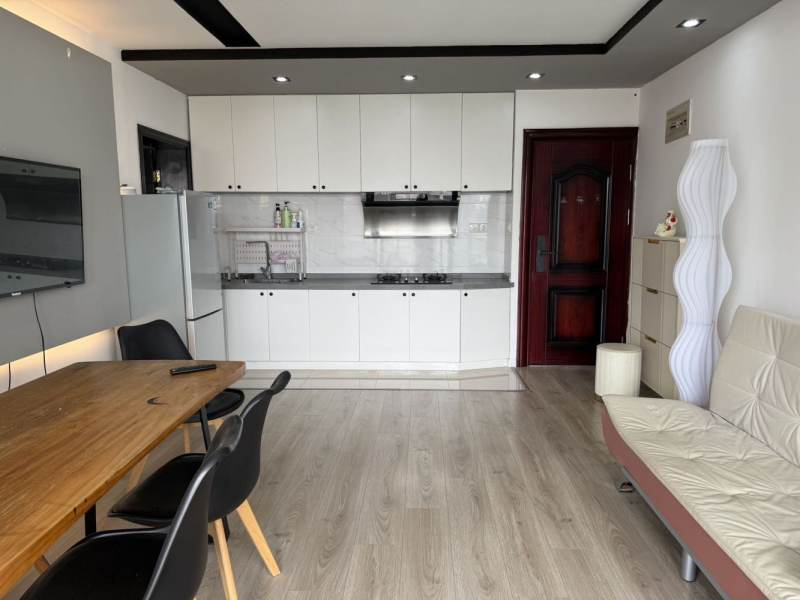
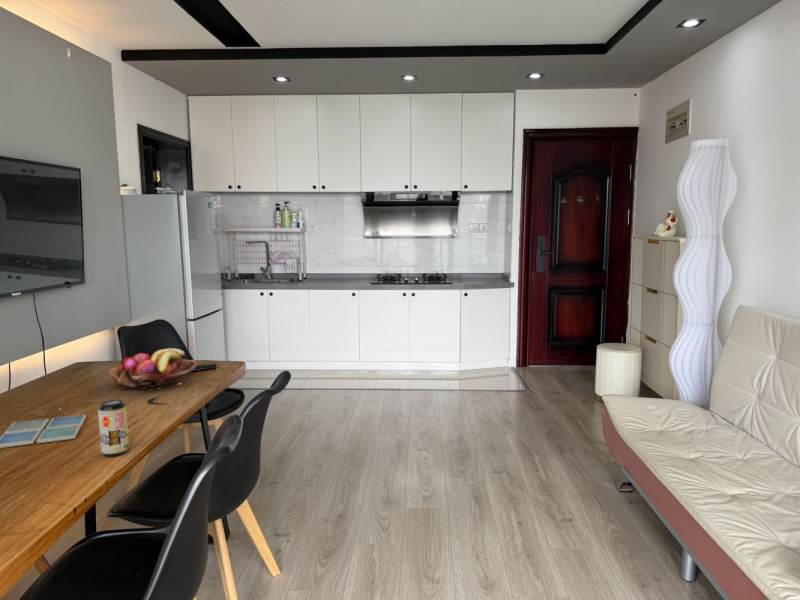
+ fruit basket (154, 367)
+ drink coaster (43, 430)
+ beverage can (113, 427)
